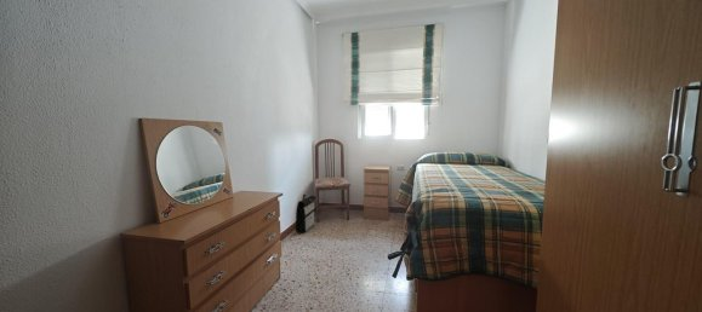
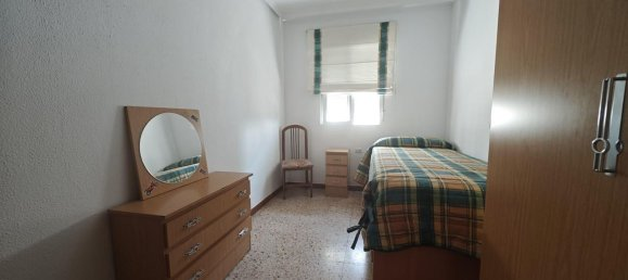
- backpack (306, 210)
